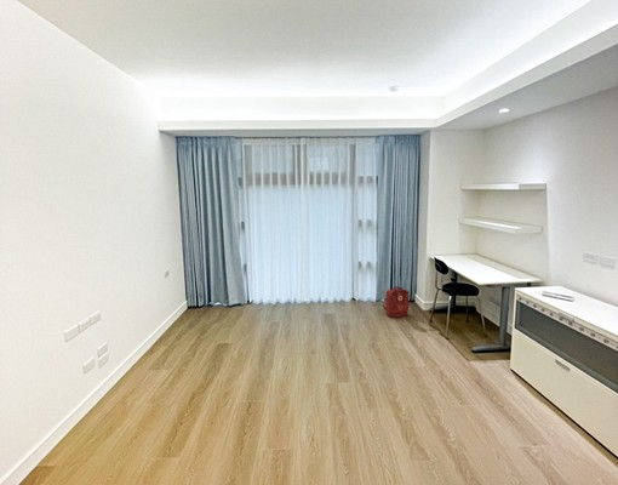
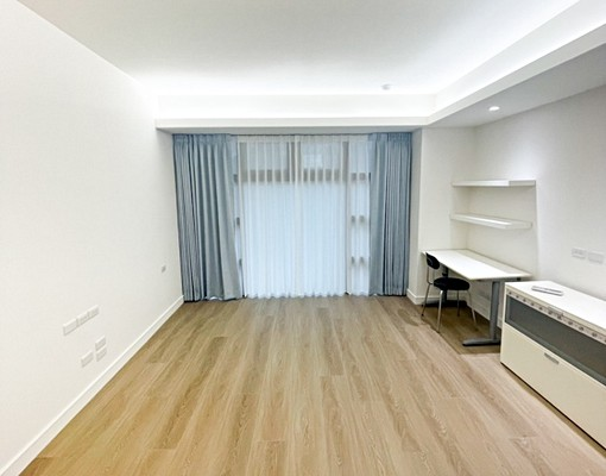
- backpack (395, 299)
